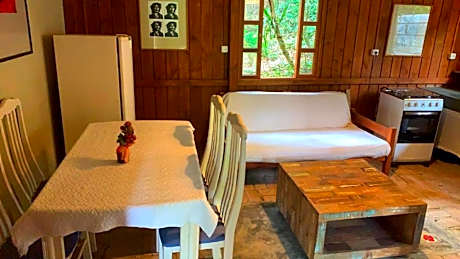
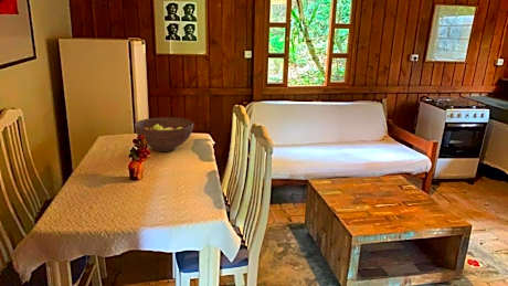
+ fruit bowl (165, 136)
